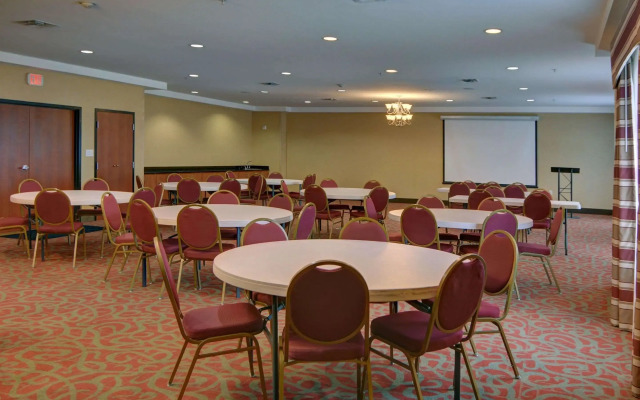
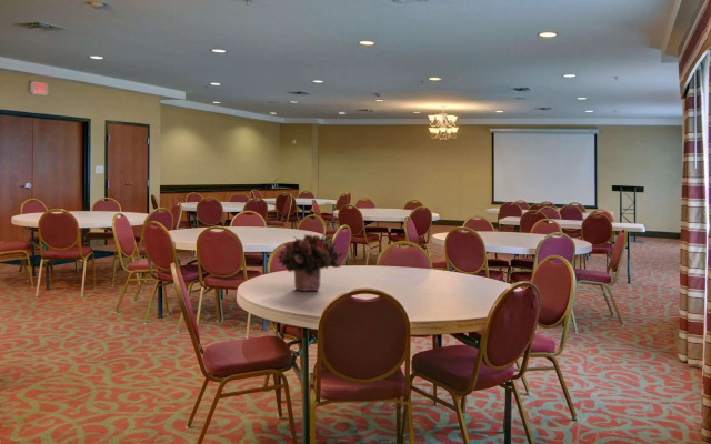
+ bouquet (311, 261)
